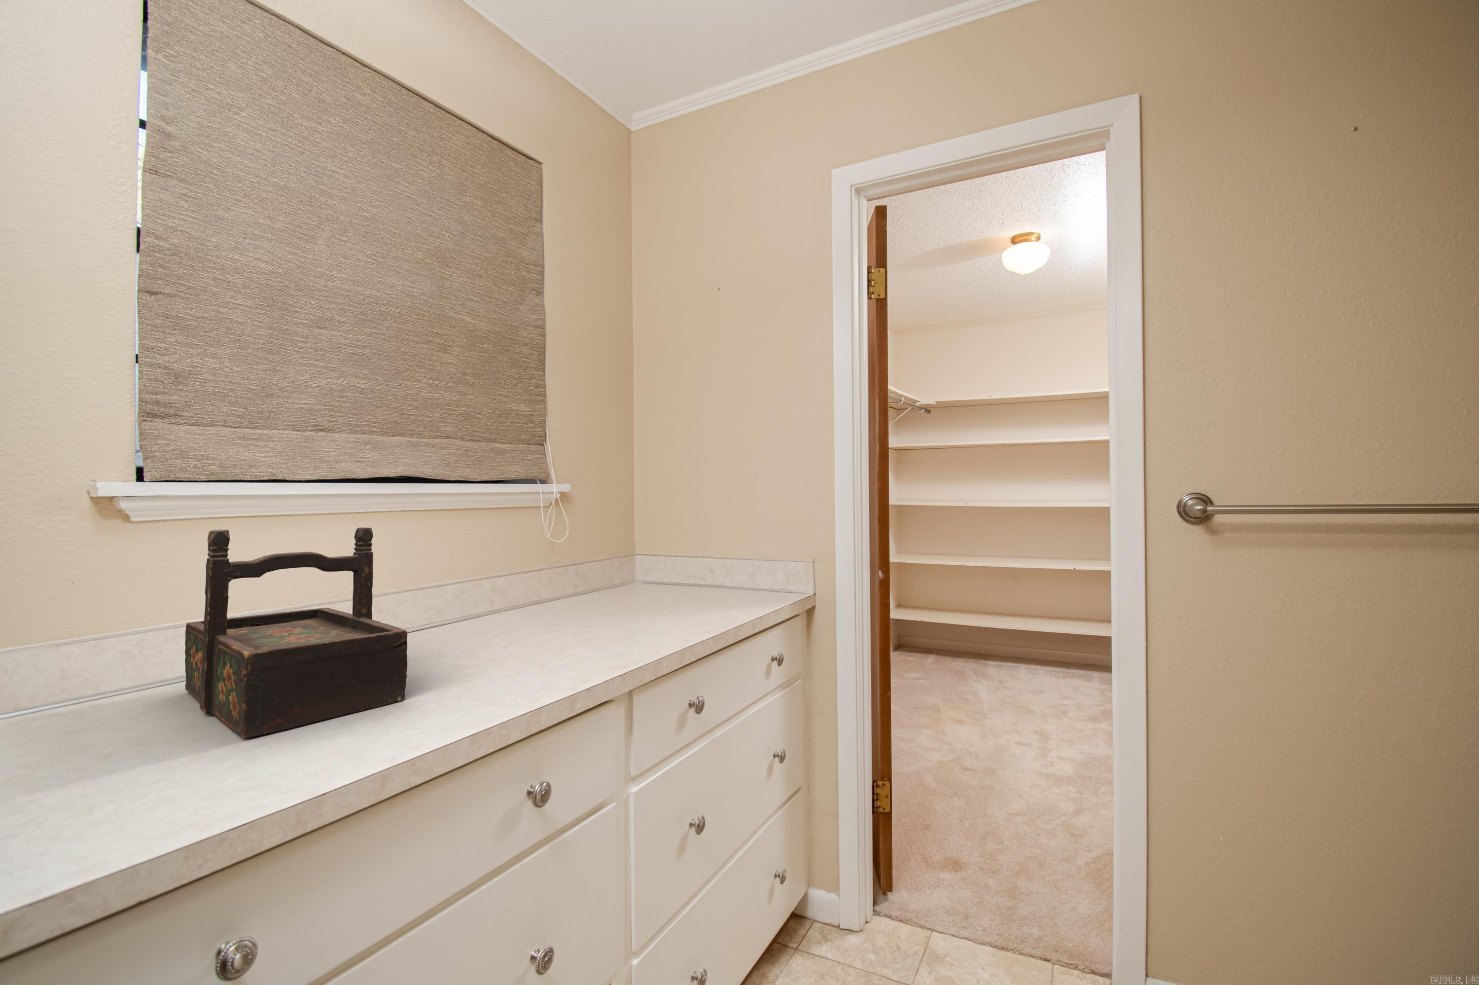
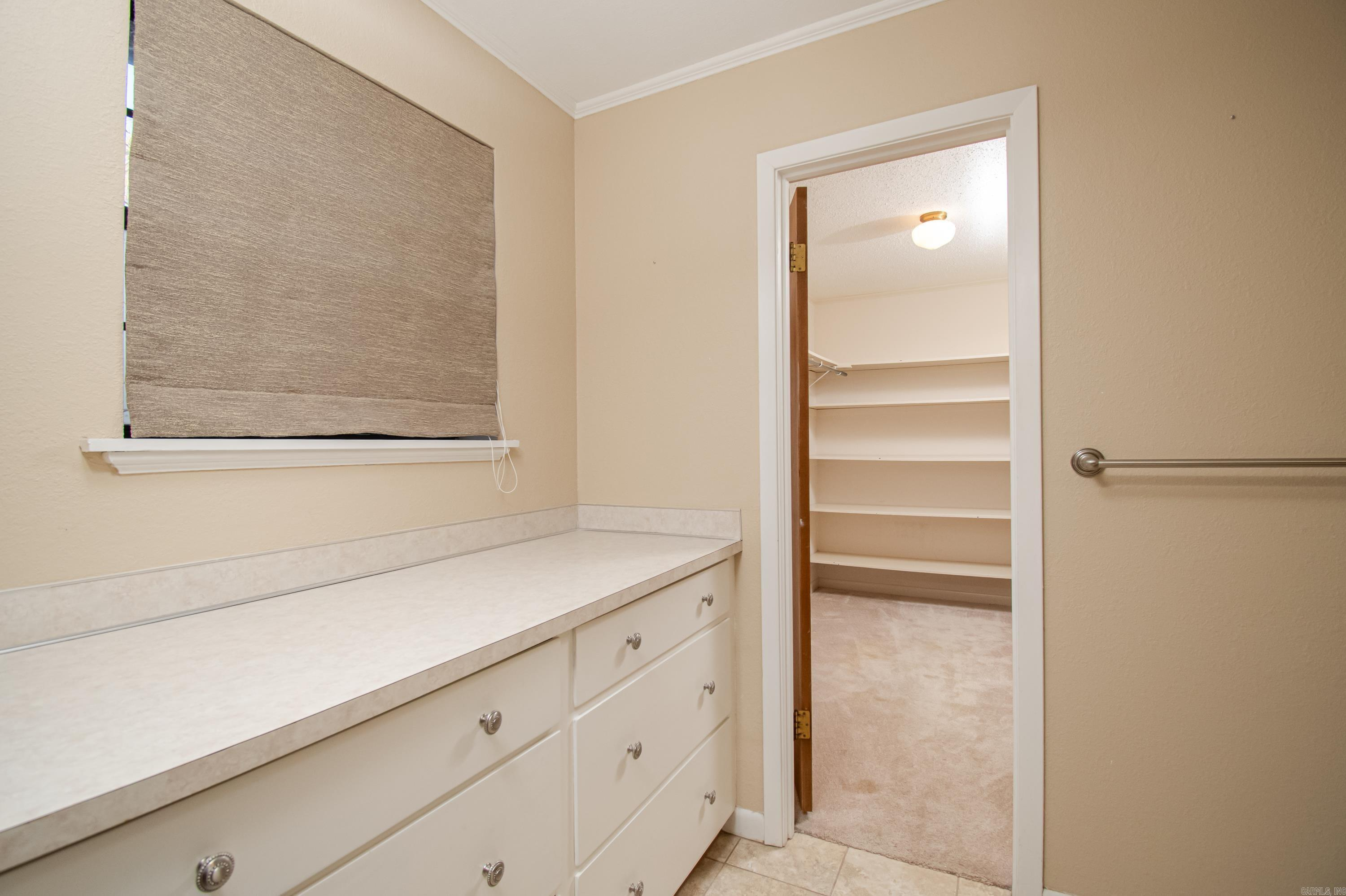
- decorative box (293, 611)
